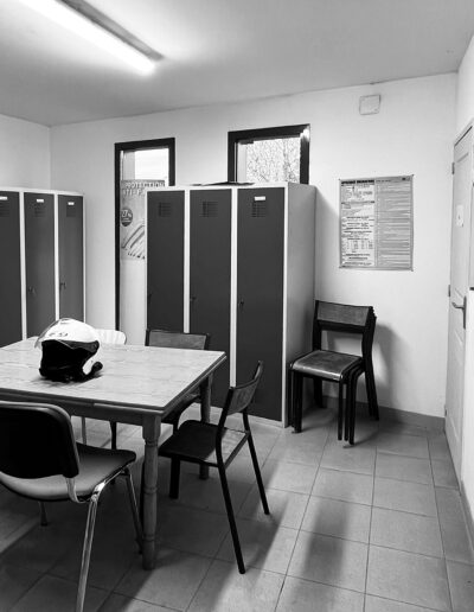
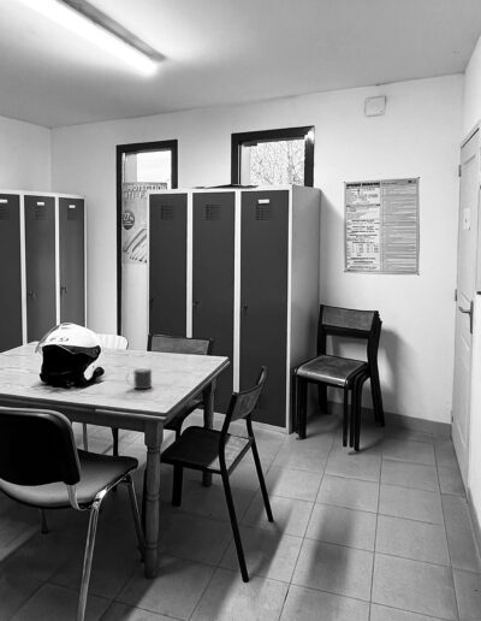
+ mug (138, 378)
